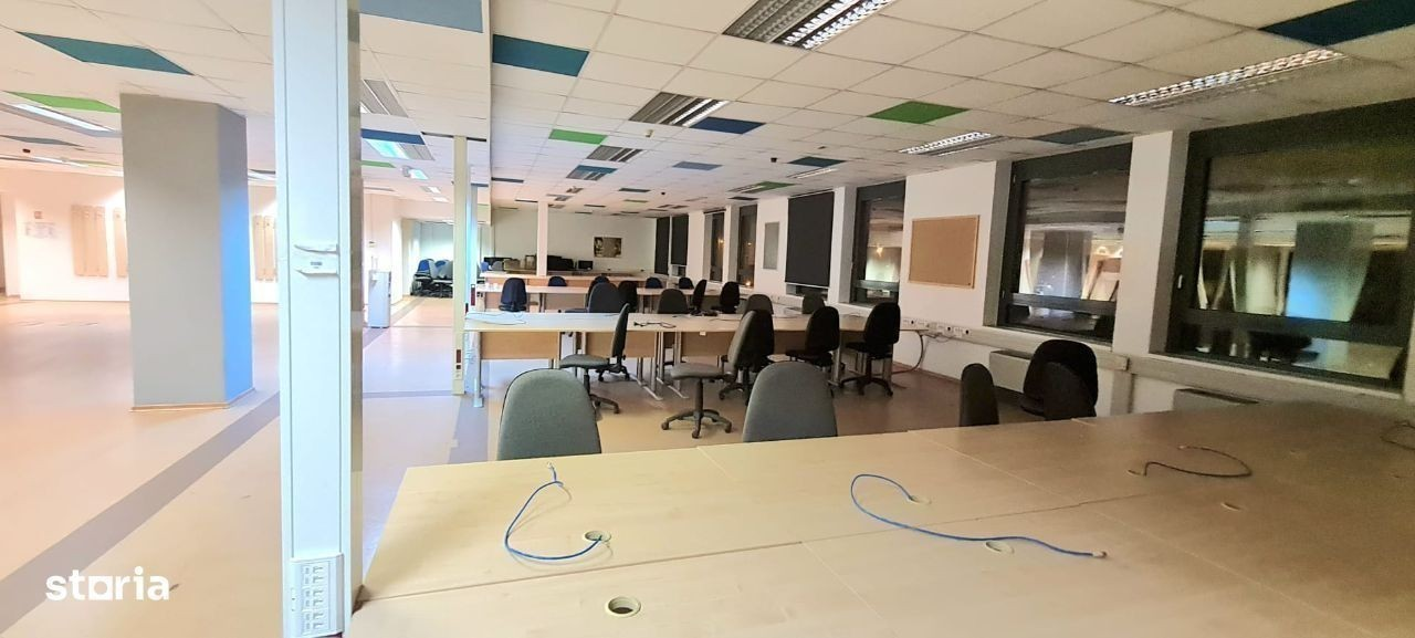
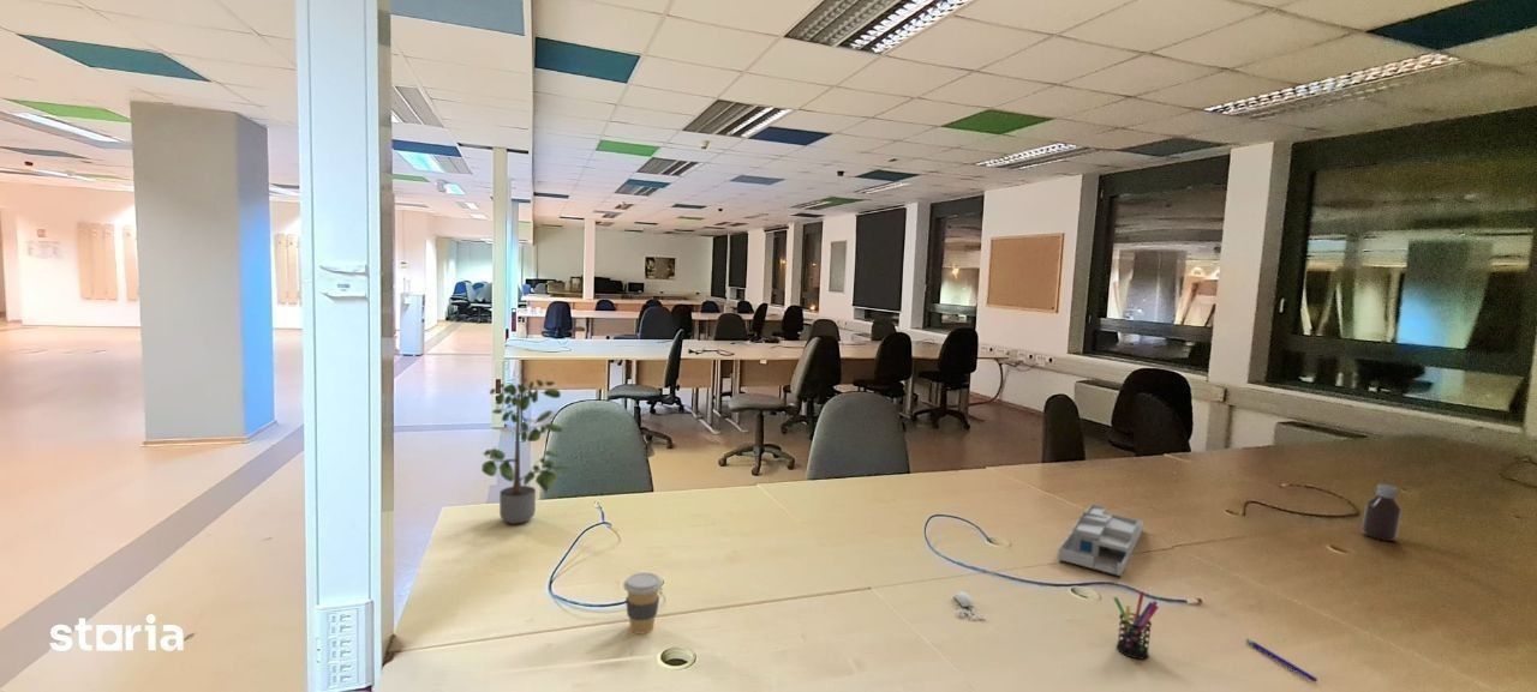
+ desk organizer (1104, 530)
+ computer mouse (963, 603)
+ coffee cup (642, 603)
+ pen (1279, 658)
+ bottle (1382, 511)
+ pen holder (1132, 621)
+ potted plant (531, 440)
